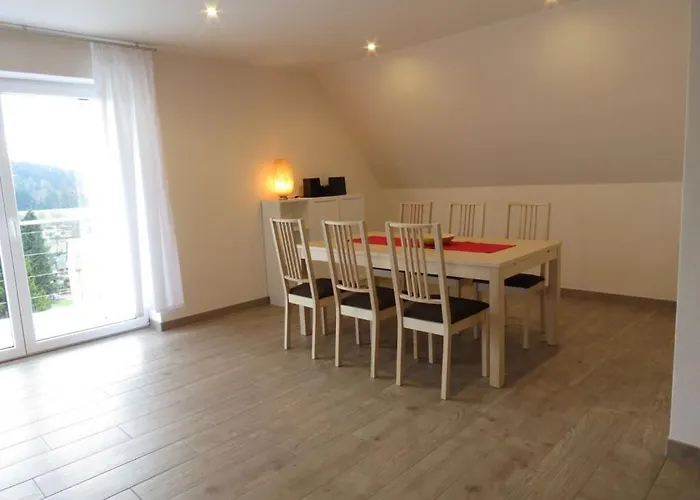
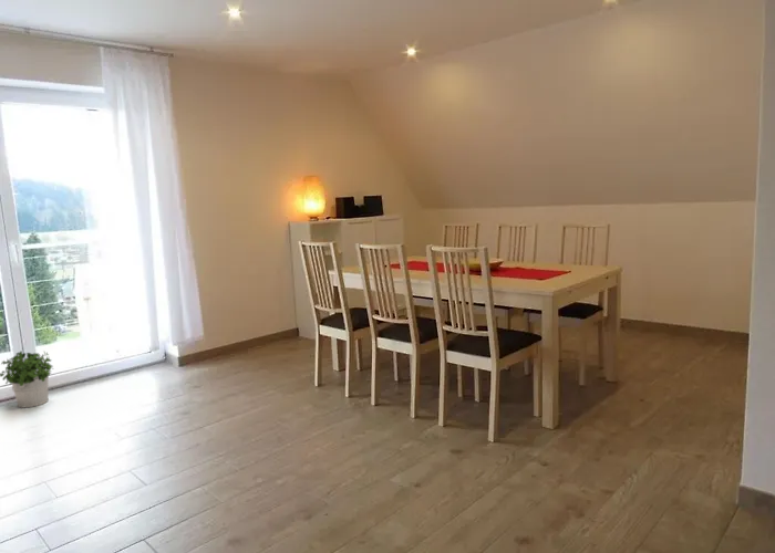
+ potted plant (28, 377)
